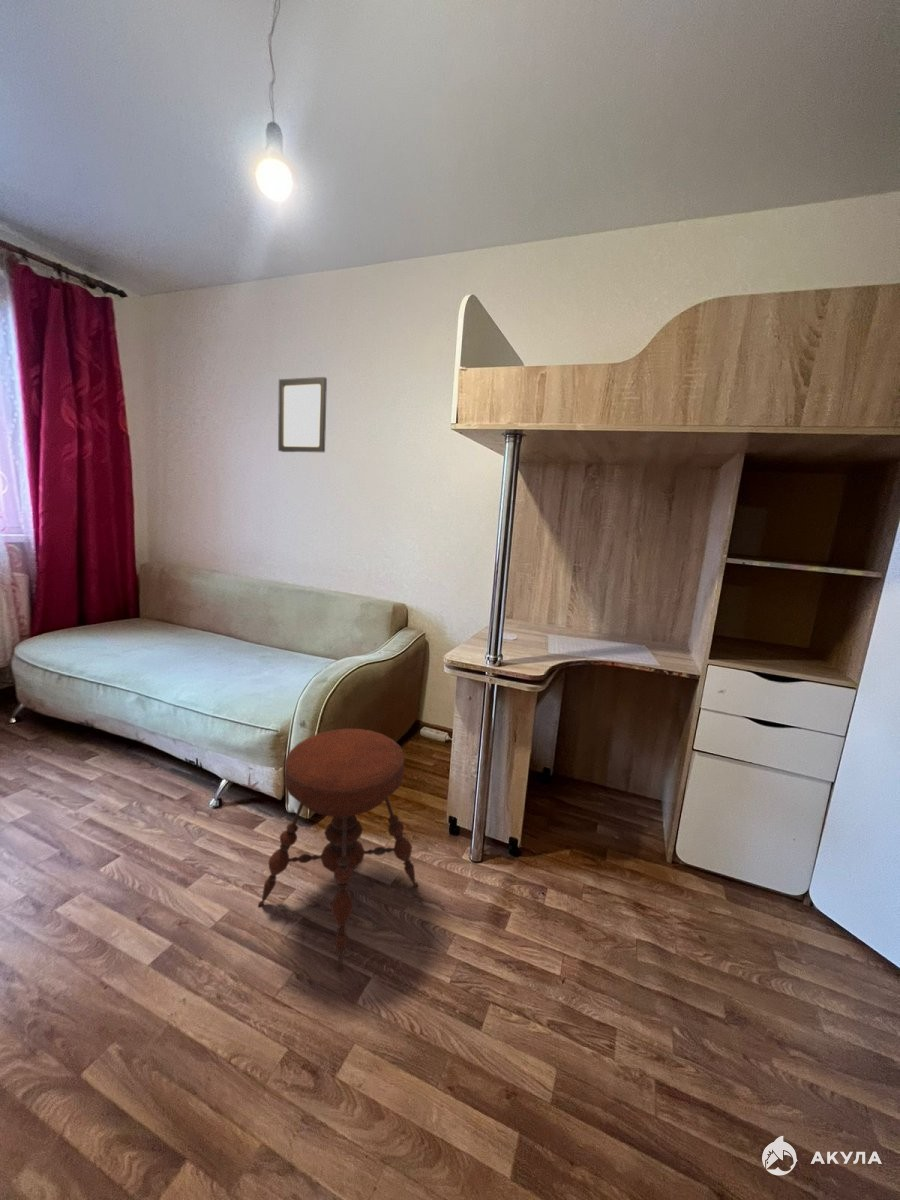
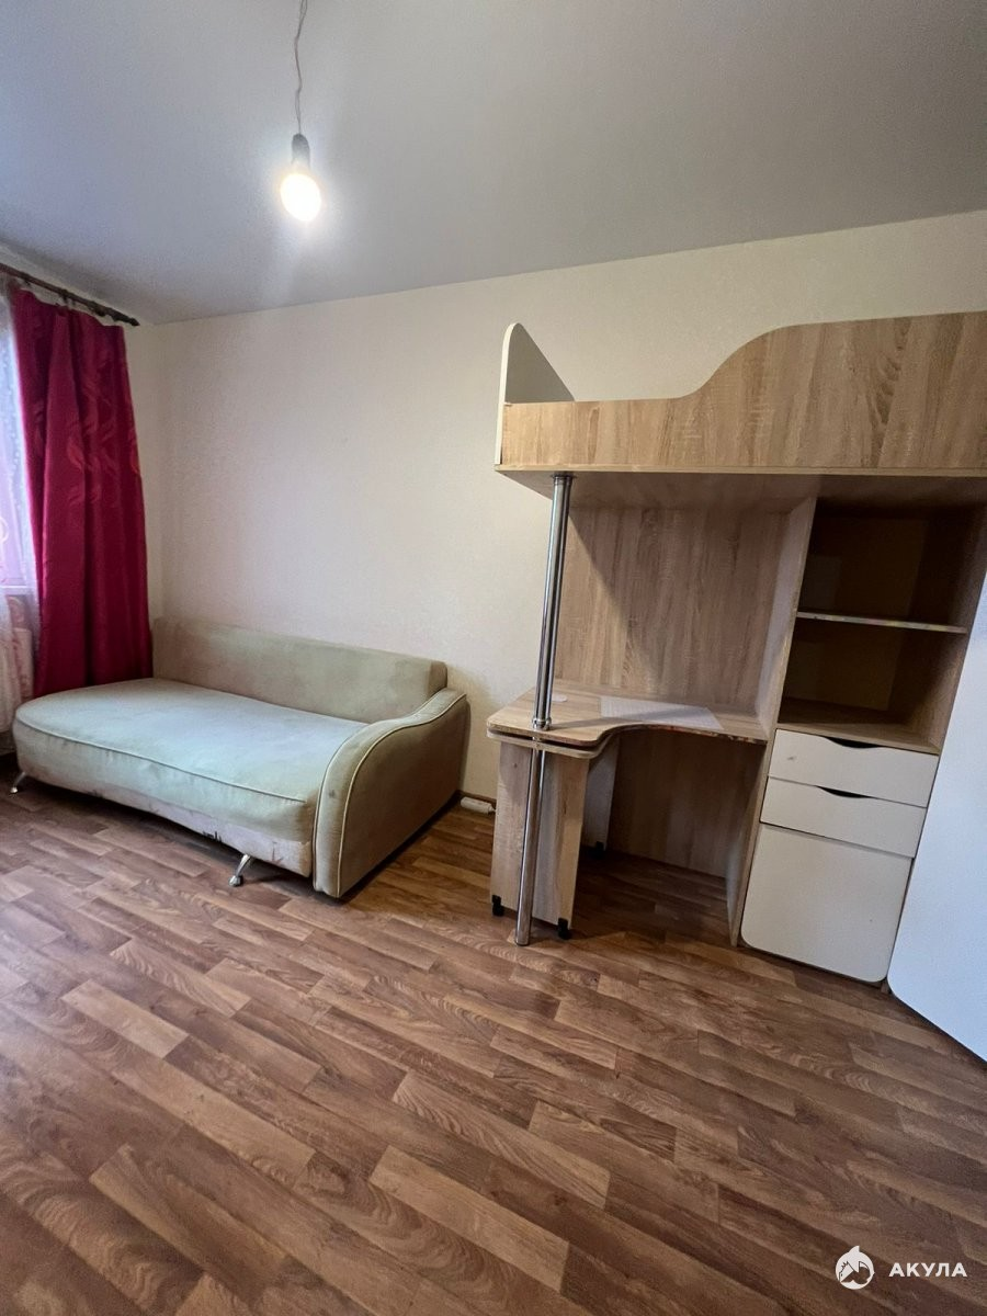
- stool (344, 824)
- picture frame (302, 416)
